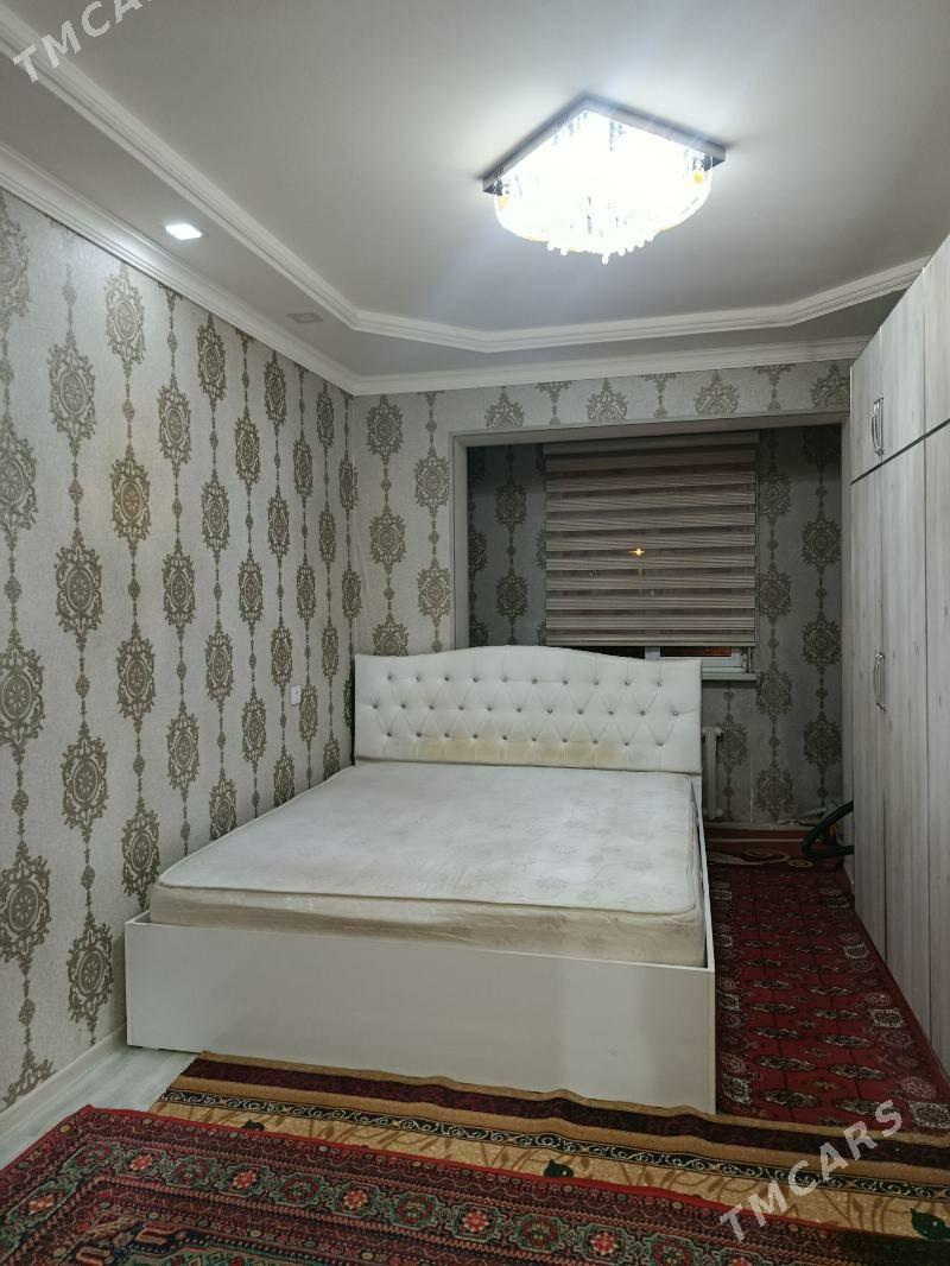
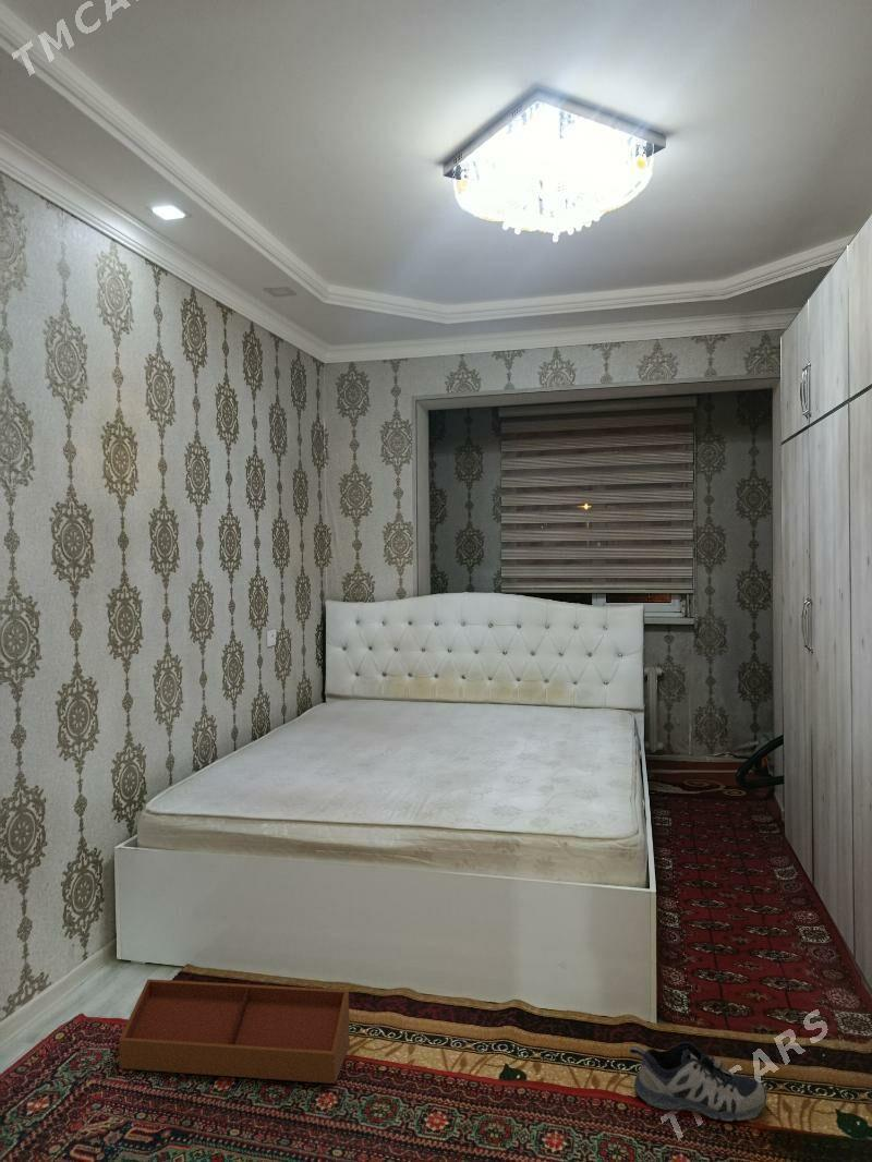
+ shoe (698, 1077)
+ storage bin (237, 1028)
